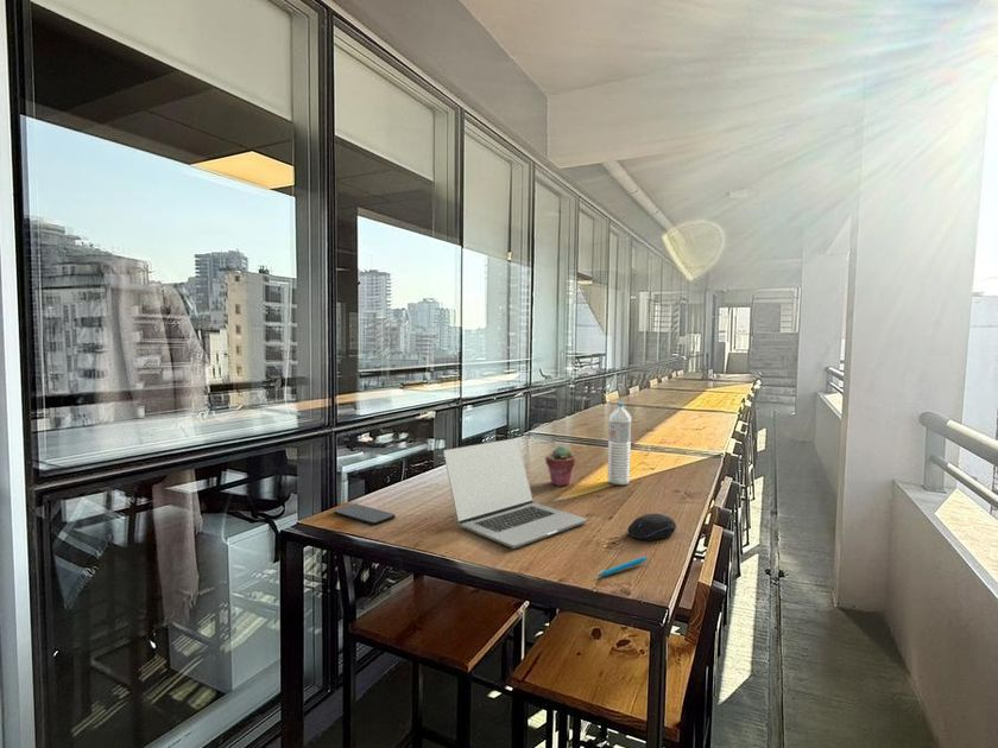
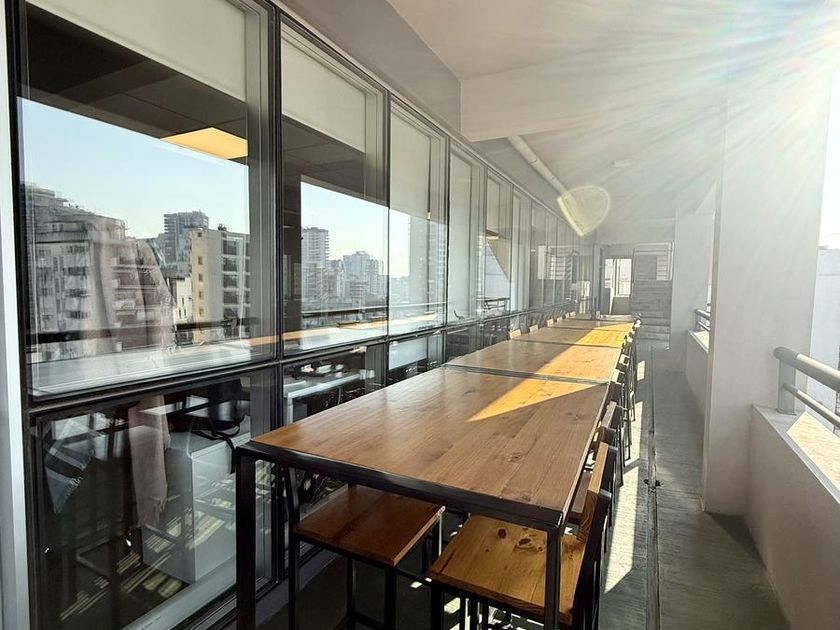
- pen (623, 566)
- water bottle (619, 443)
- potted succulent (560, 464)
- smartphone (364, 513)
- laptop (514, 486)
- computer mouse (651, 525)
